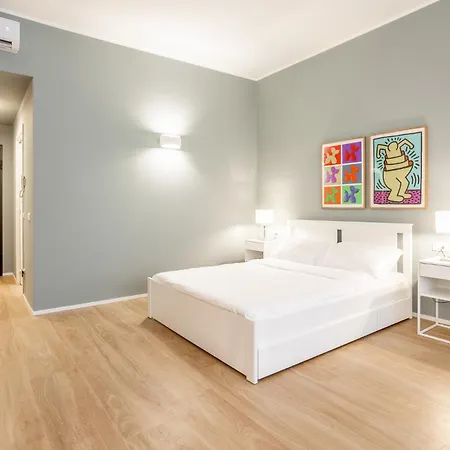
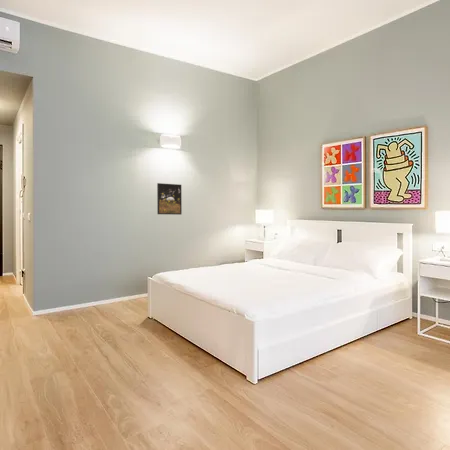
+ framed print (169, 199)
